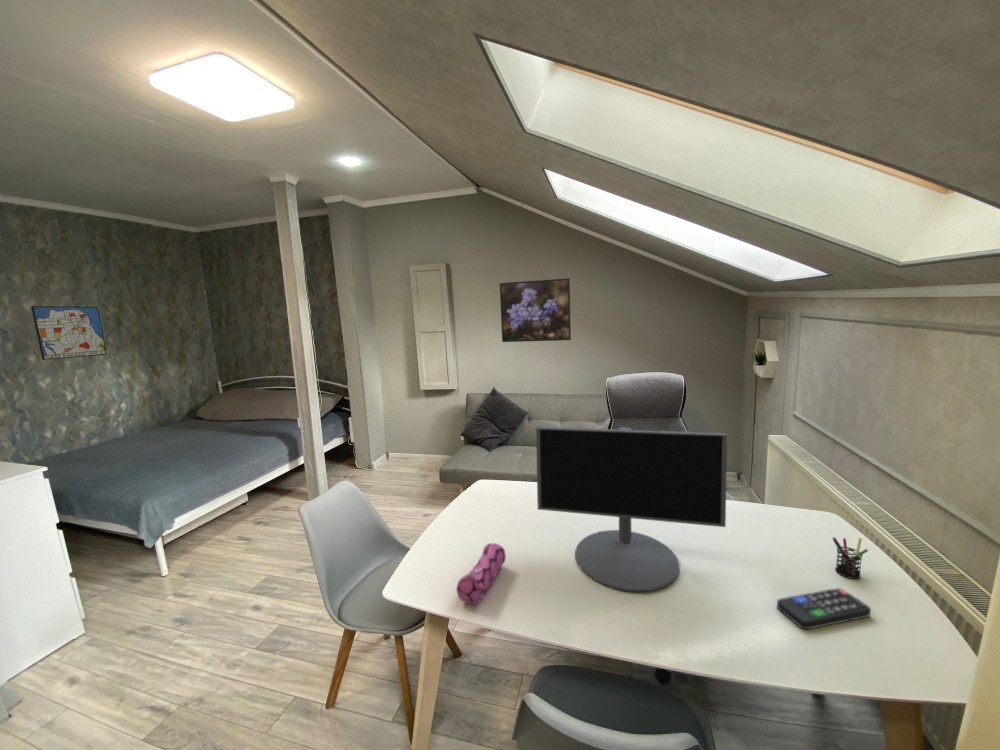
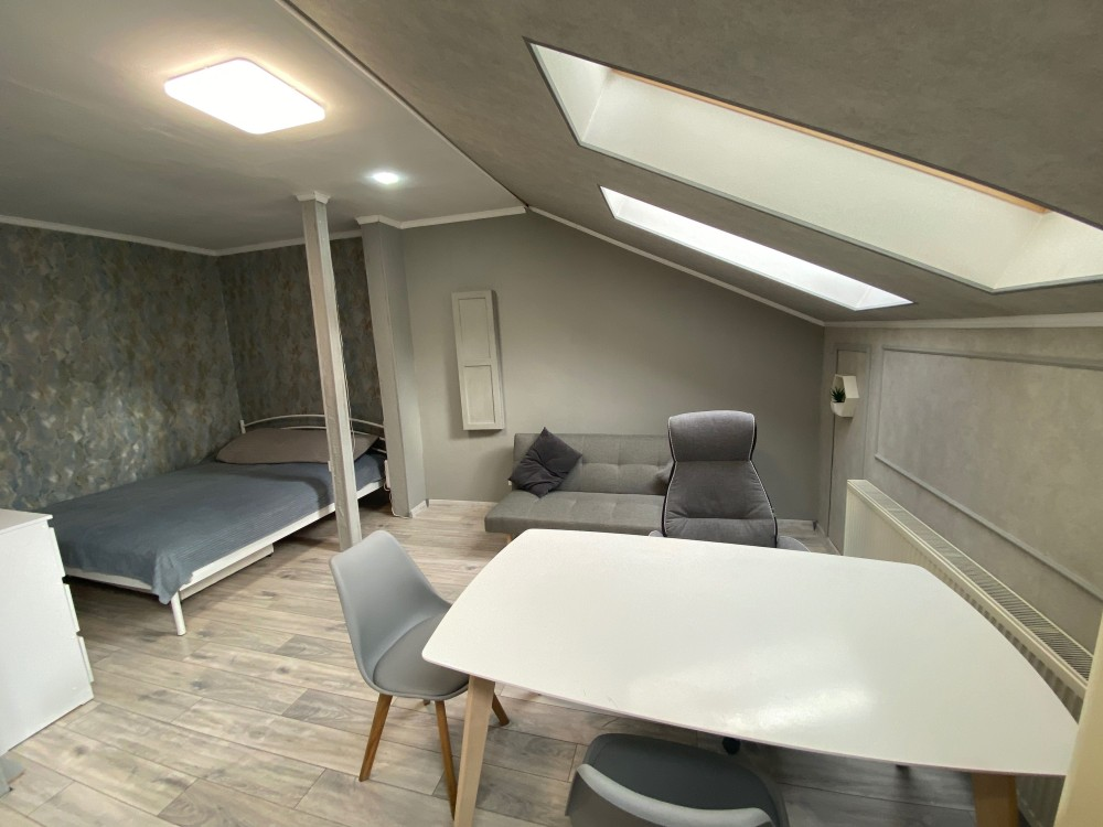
- remote control (822, 607)
- pencil case (483, 569)
- computer monitor (625, 496)
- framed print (534, 311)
- pen holder (850, 556)
- wall art (71, 332)
